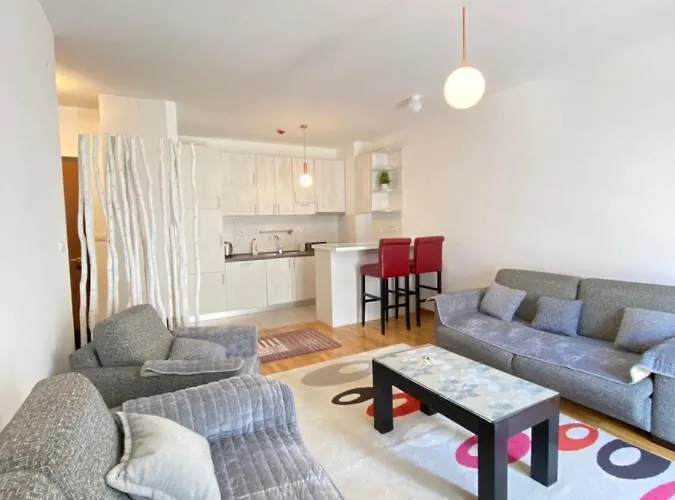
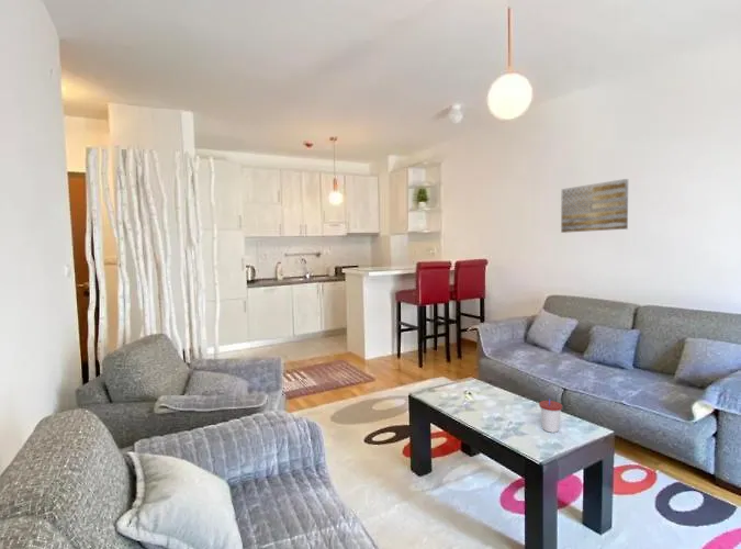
+ cup (550, 413)
+ wall art (592, 208)
